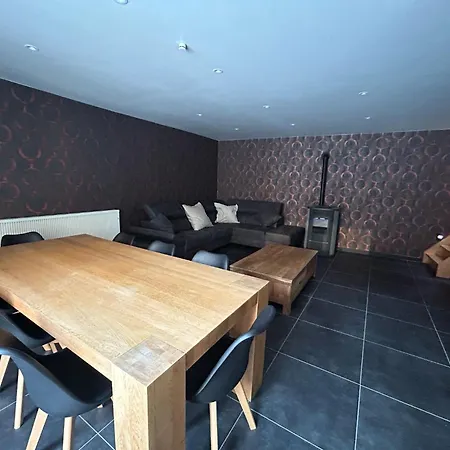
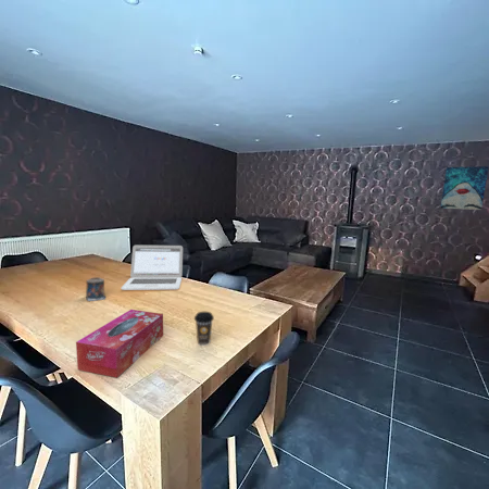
+ coffee cup (203, 328)
+ tissue box (125, 338)
+ wall art (463, 188)
+ candle (97, 288)
+ laptop (154, 266)
